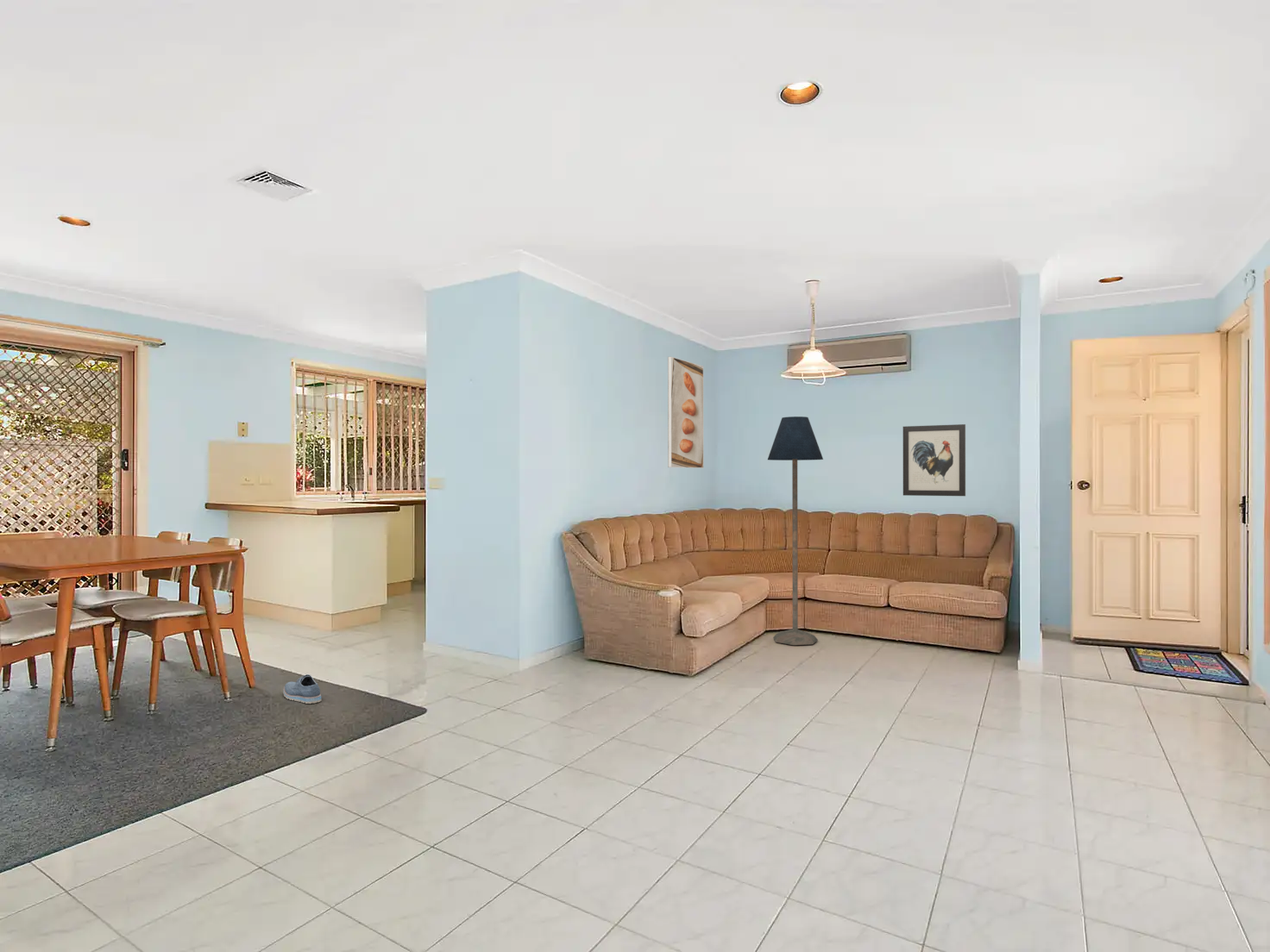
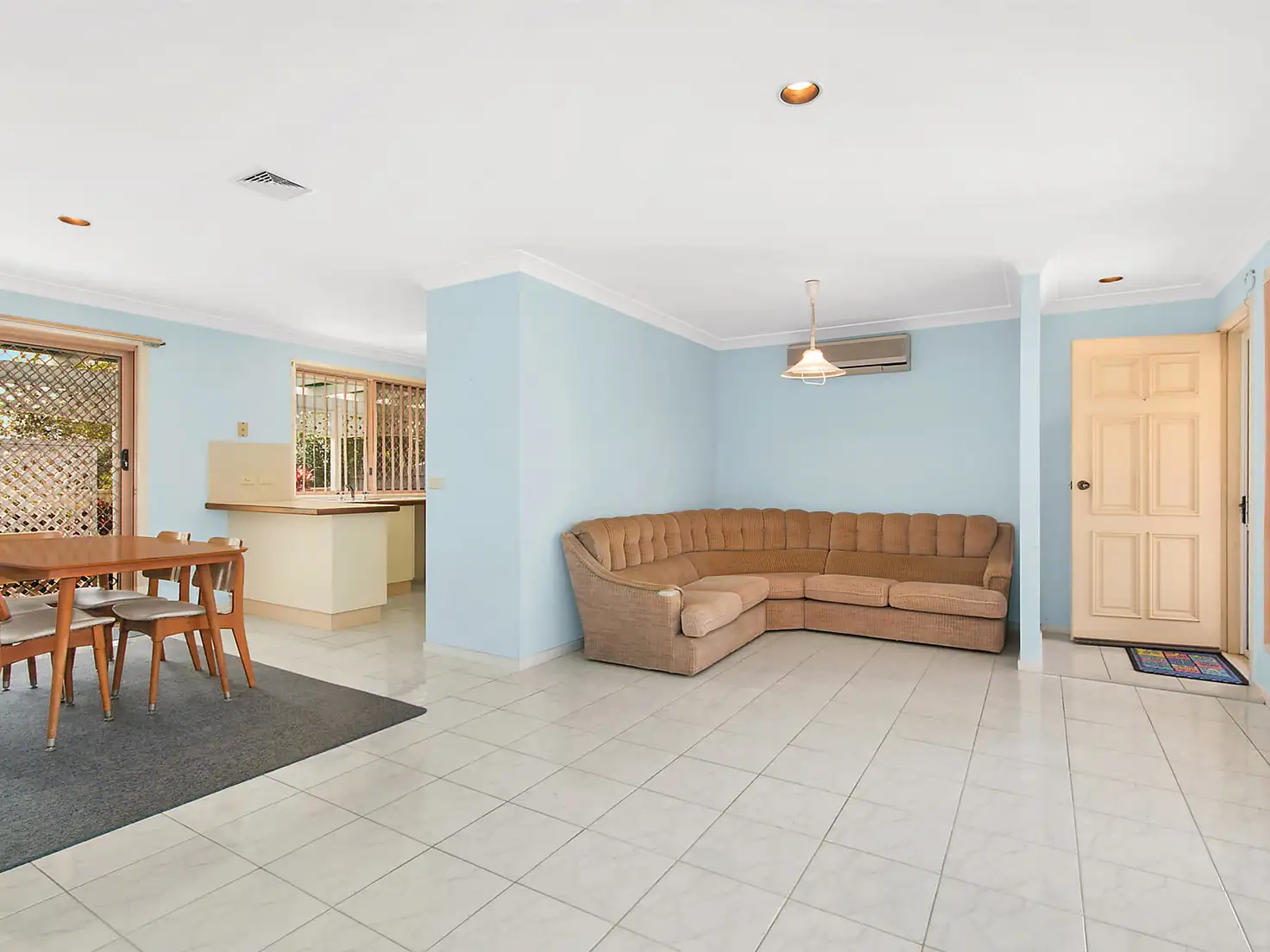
- wall art (934, 460)
- shoe (300, 686)
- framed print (686, 414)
- floor lamp (795, 529)
